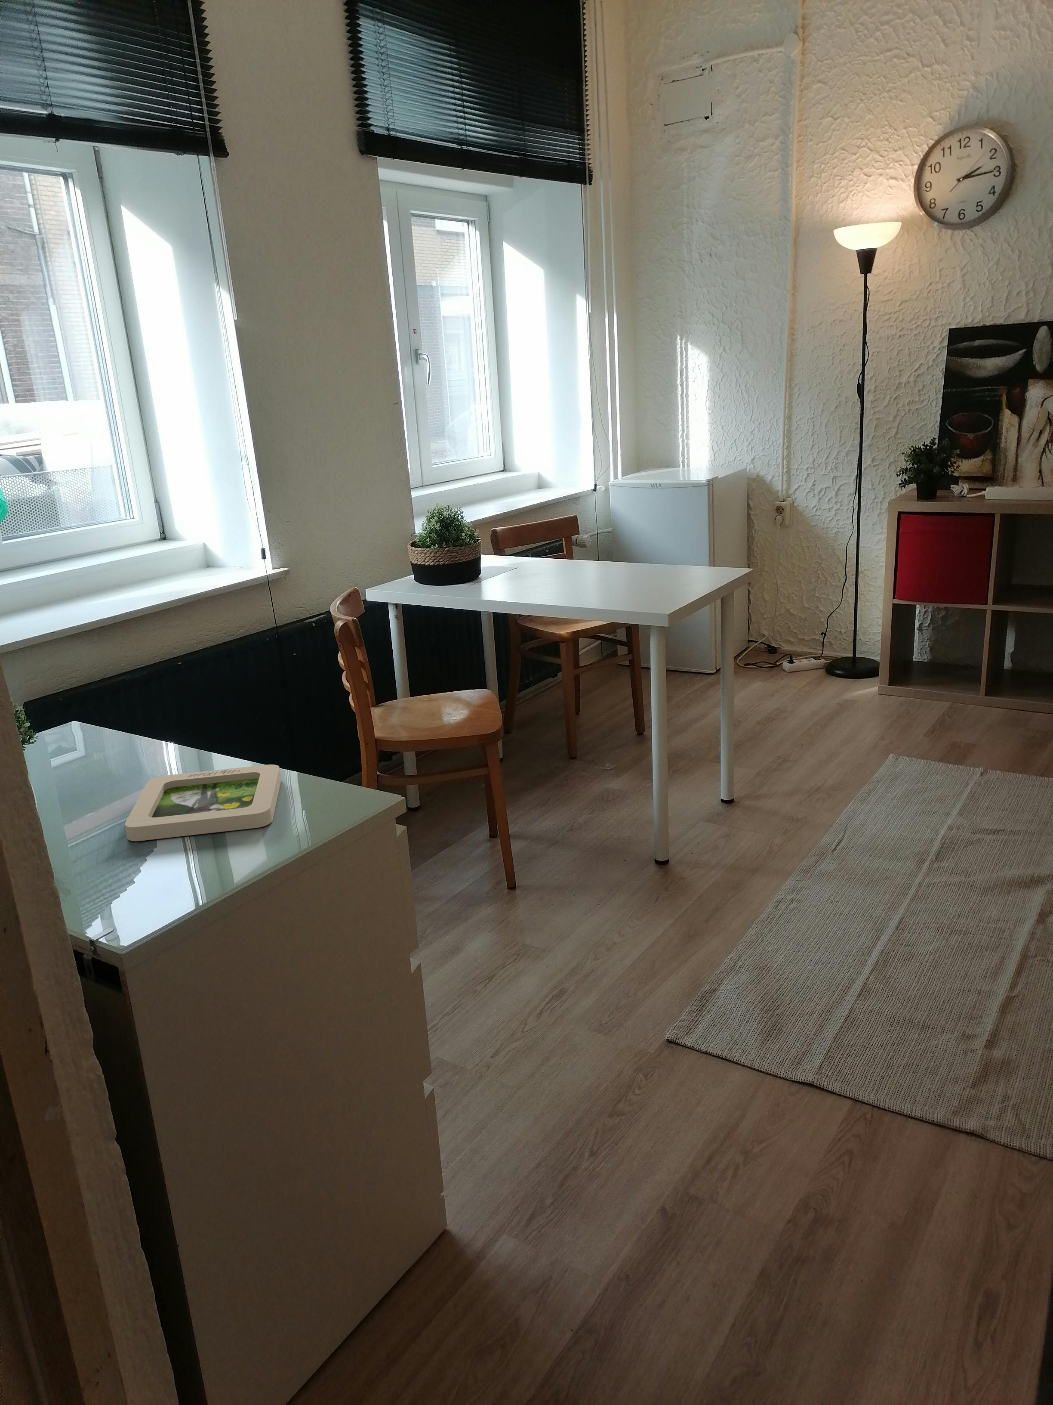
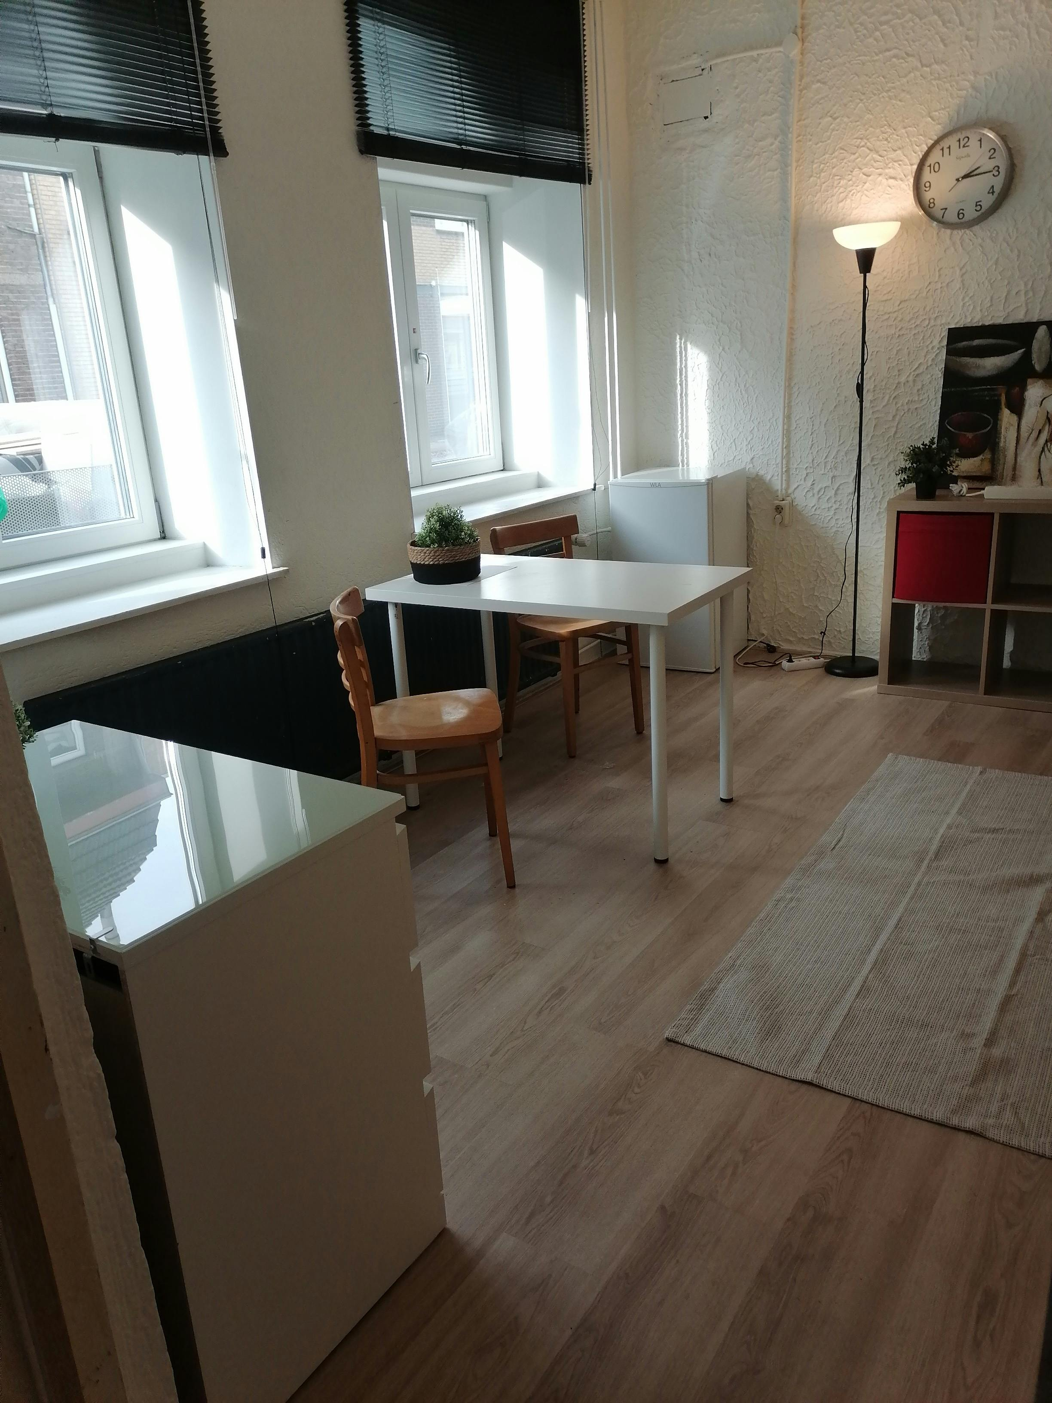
- picture frame (207, 800)
